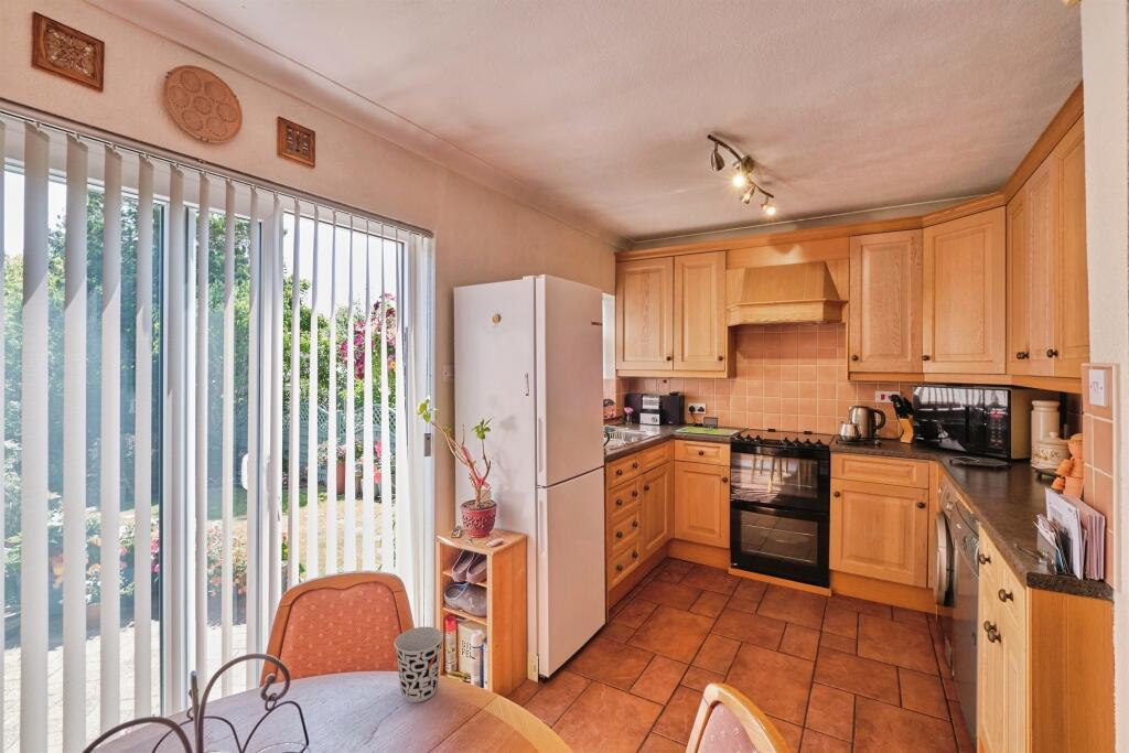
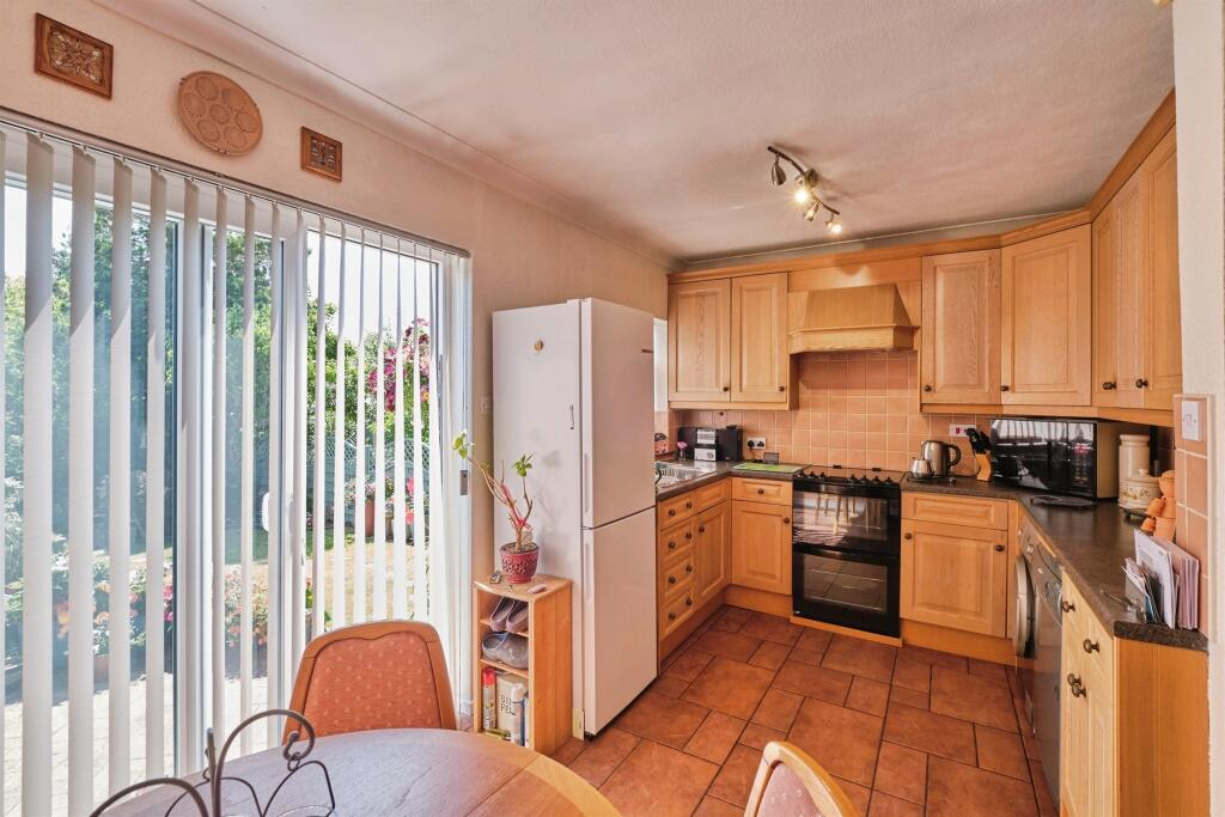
- cup (419, 665)
